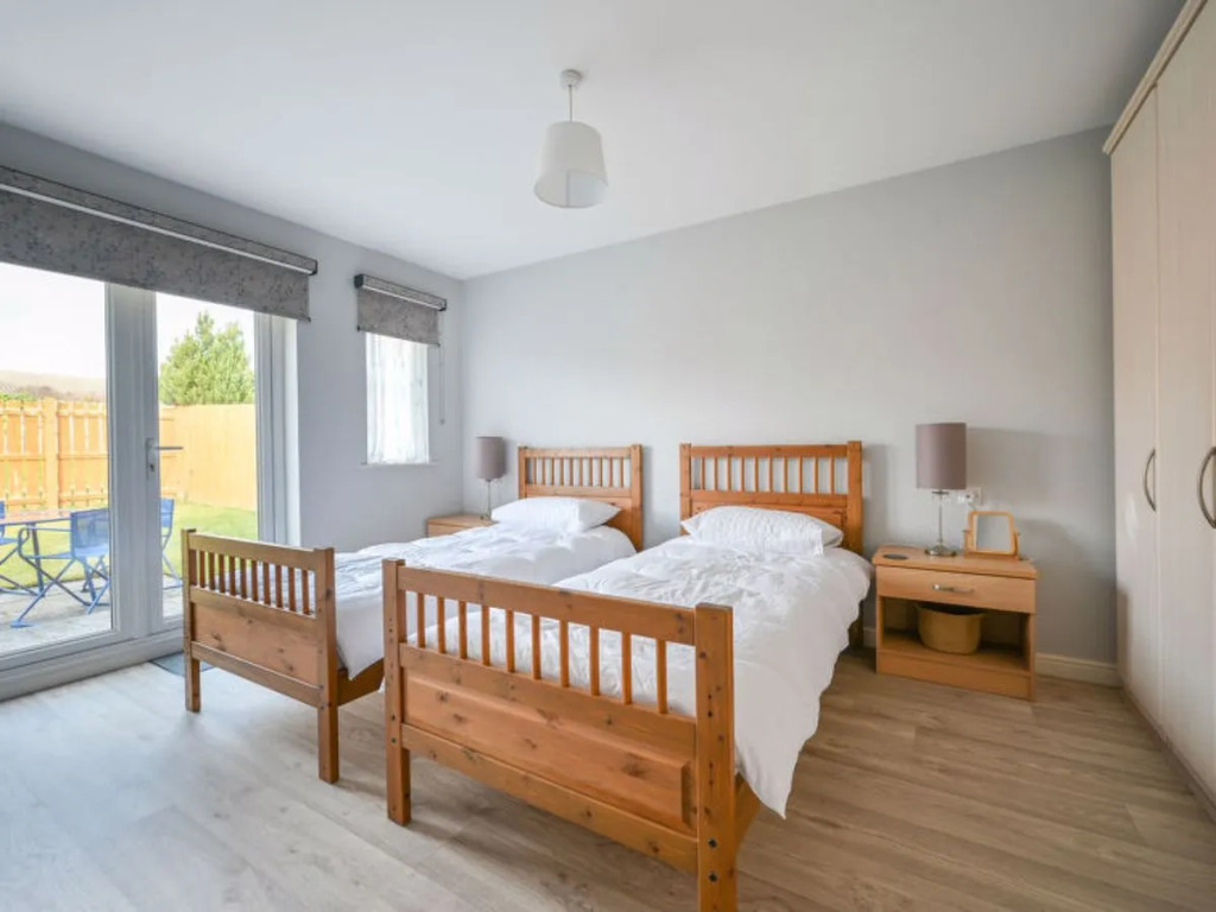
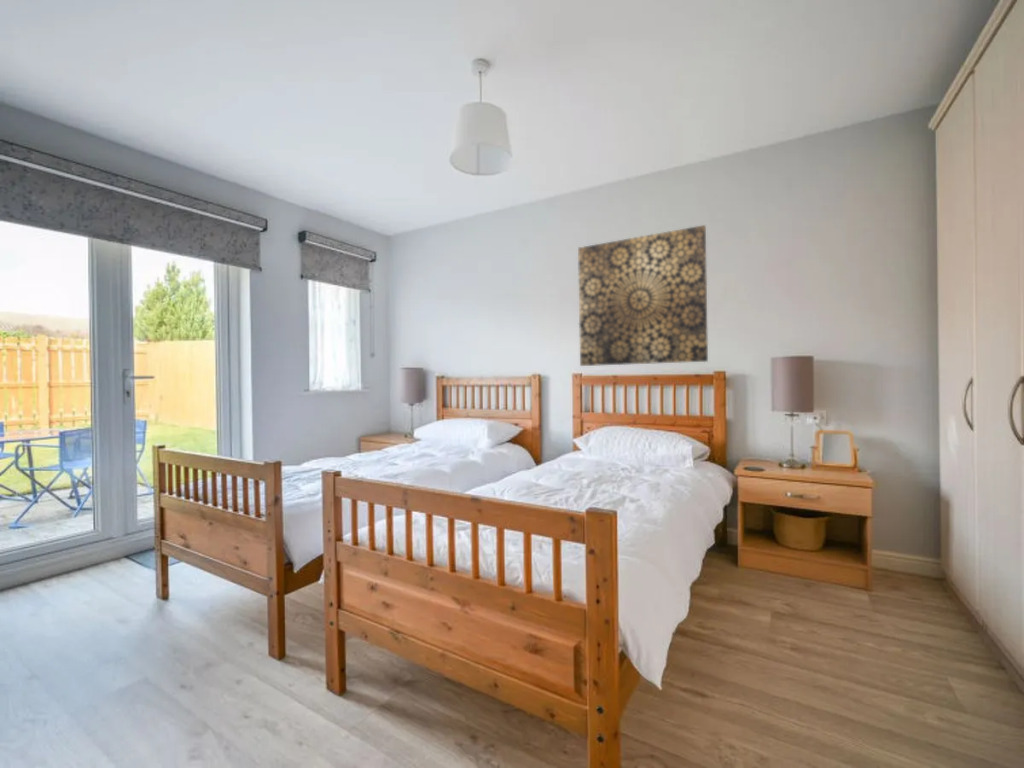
+ wall art (638, 300)
